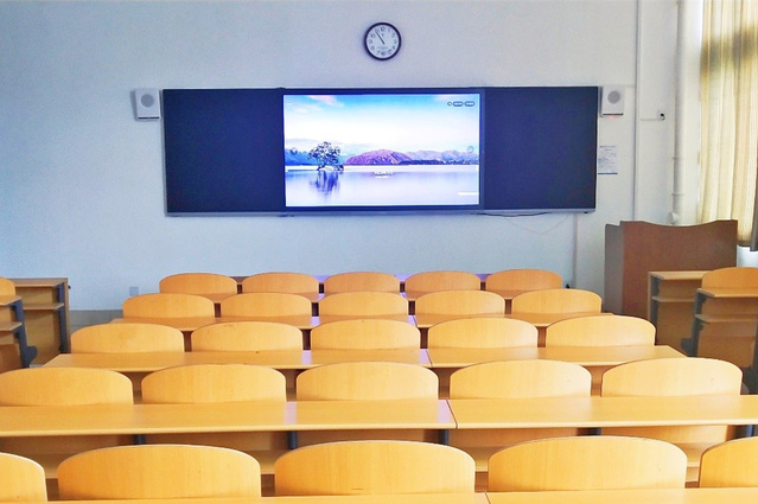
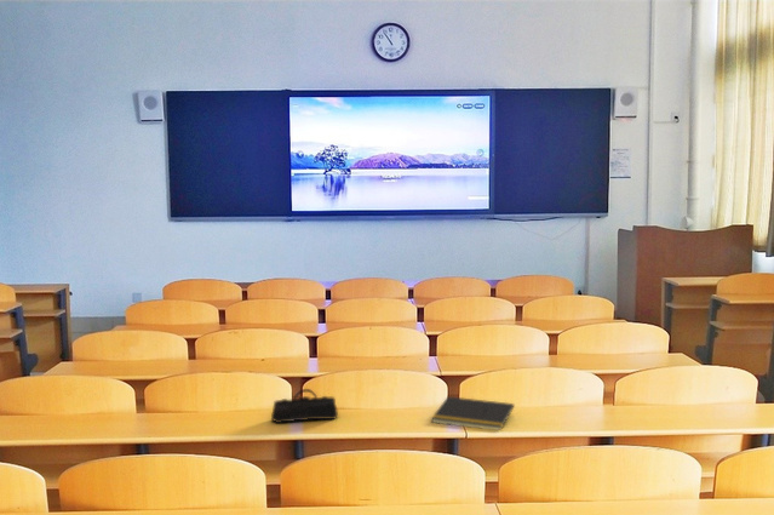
+ pencil case (304, 404)
+ notepad (472, 412)
